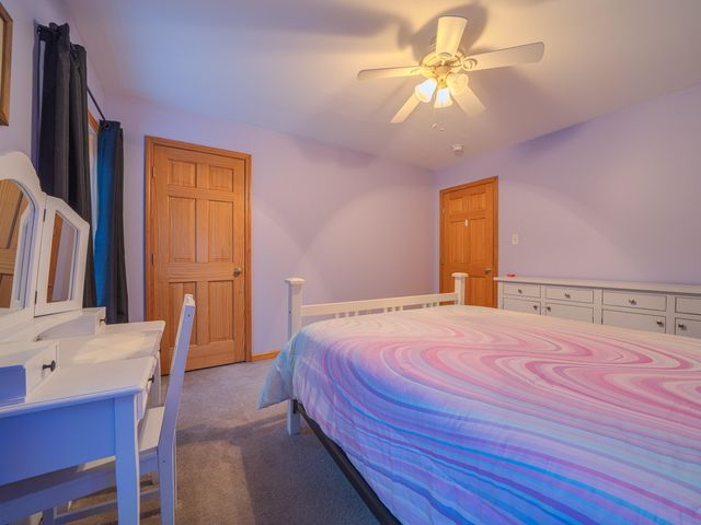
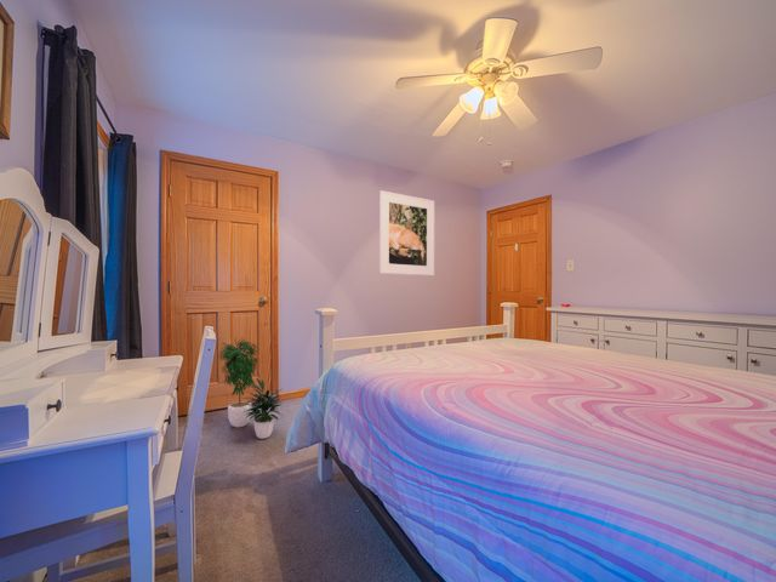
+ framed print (407, 235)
+ potted plant (249, 382)
